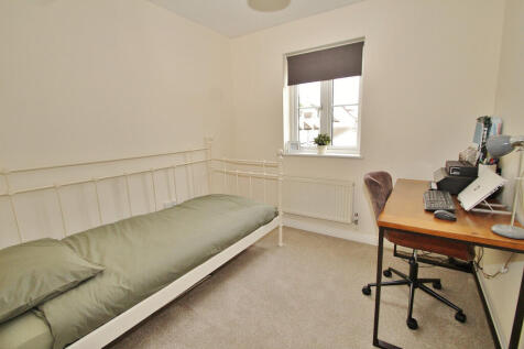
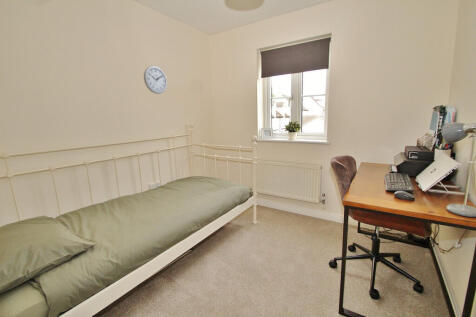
+ wall clock (156, 79)
